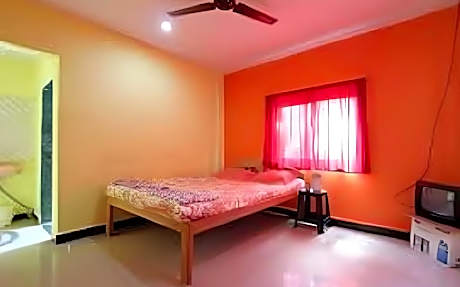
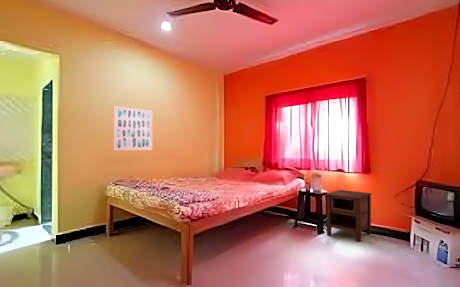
+ nightstand (348, 213)
+ wall art (133, 129)
